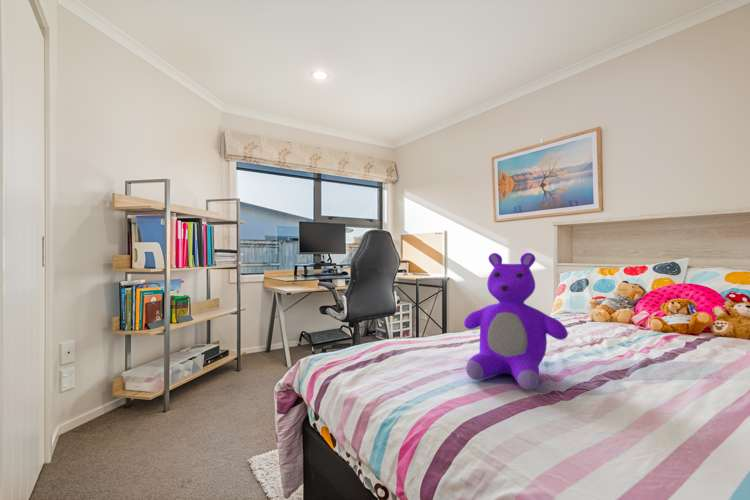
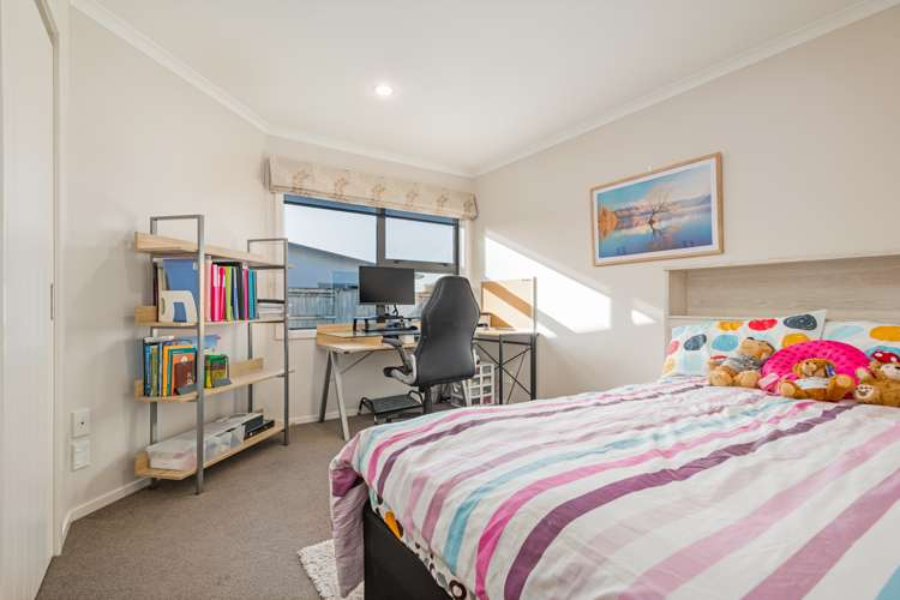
- stuffed bear (507, 314)
